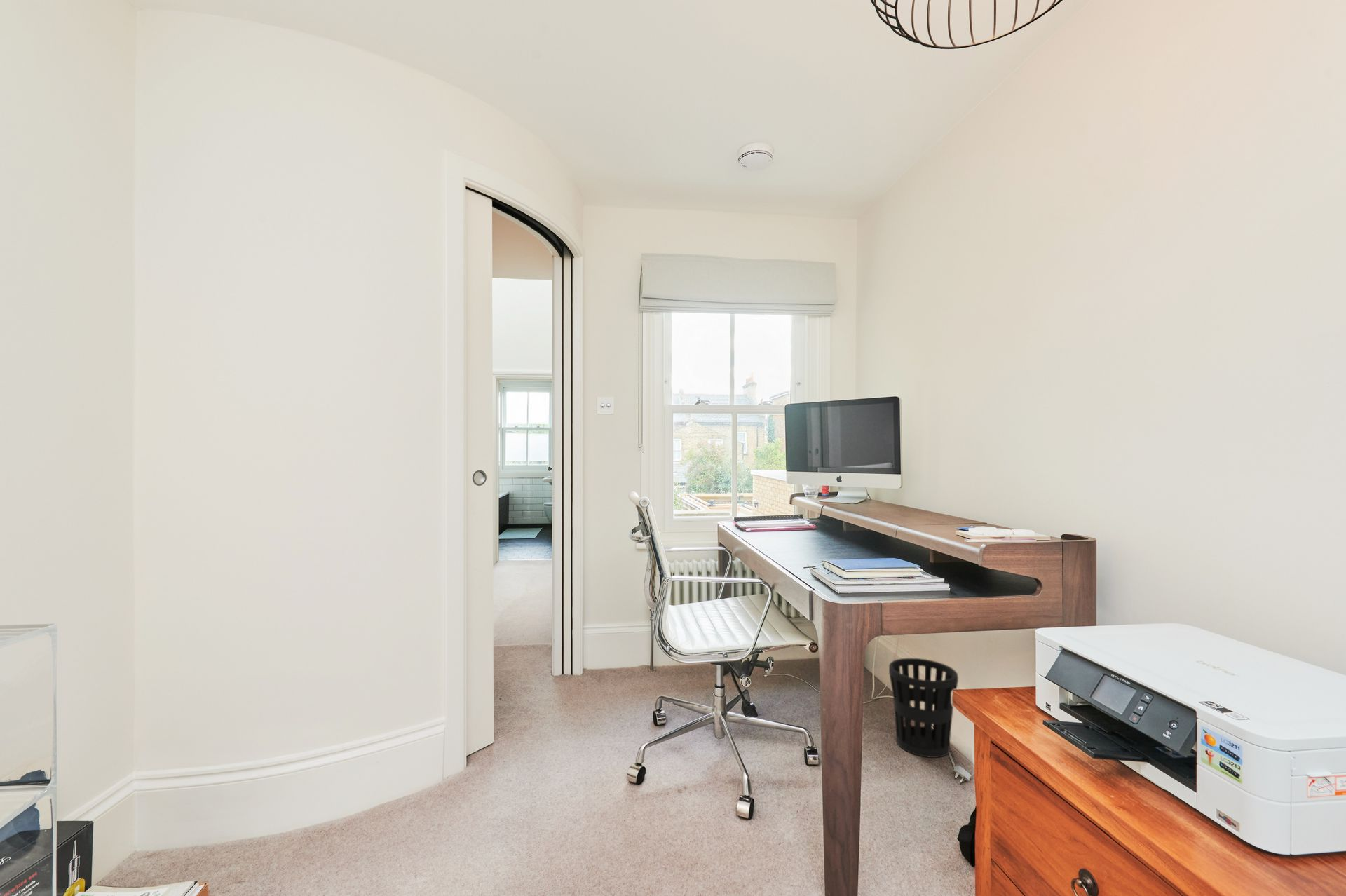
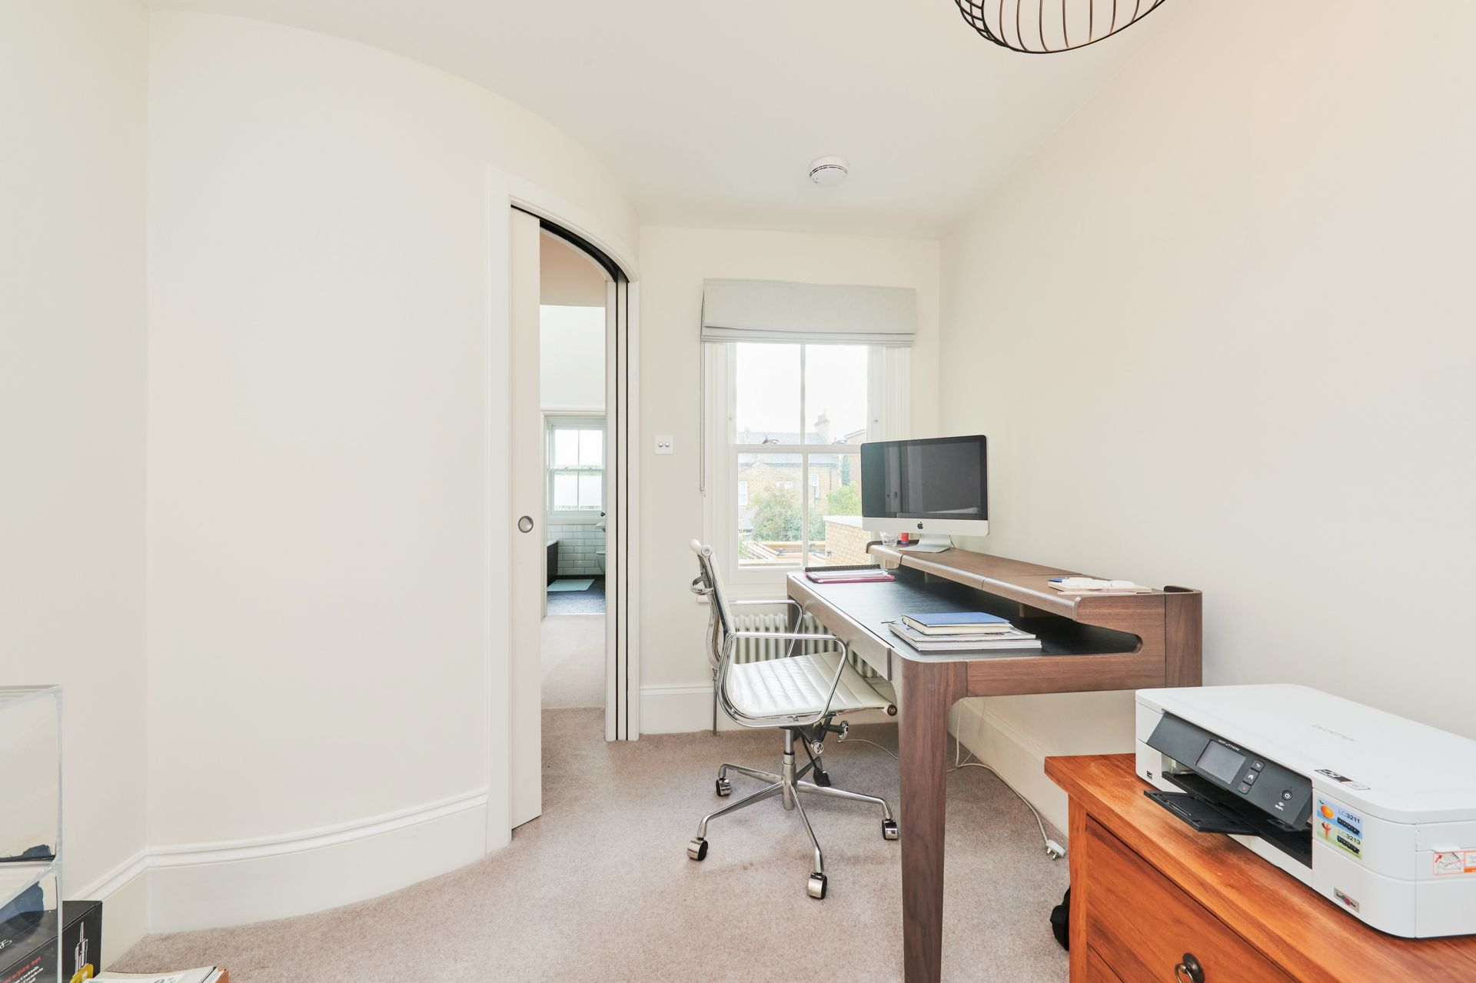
- wastebasket (923, 709)
